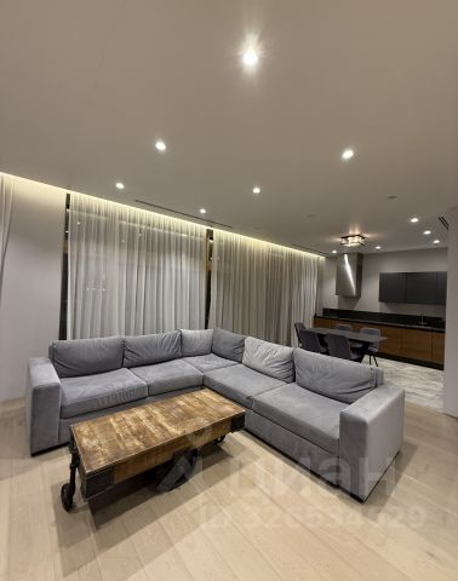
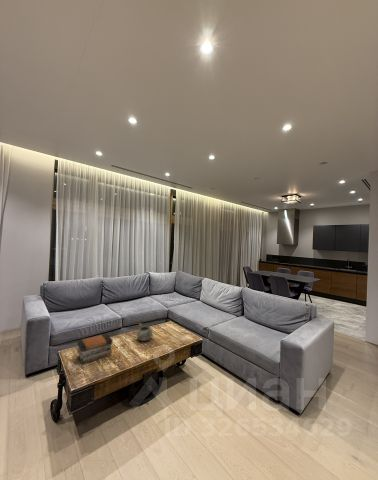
+ book stack (94, 348)
+ decorative bowl (144, 332)
